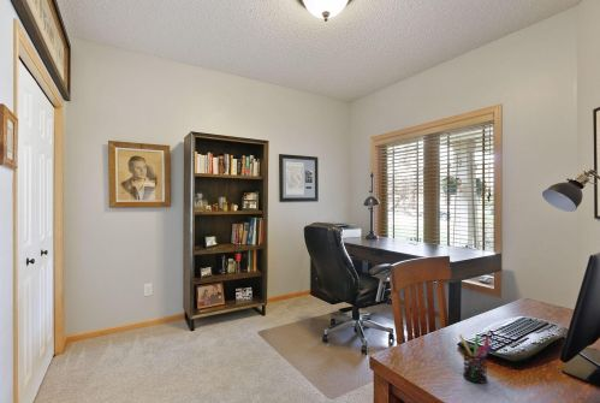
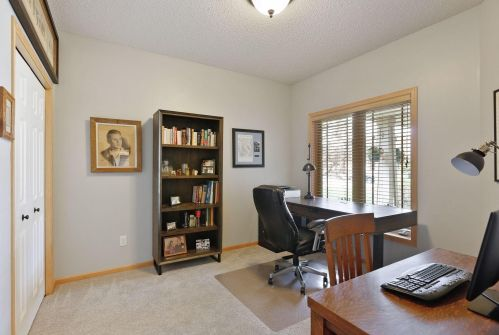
- pen holder (476, 355)
